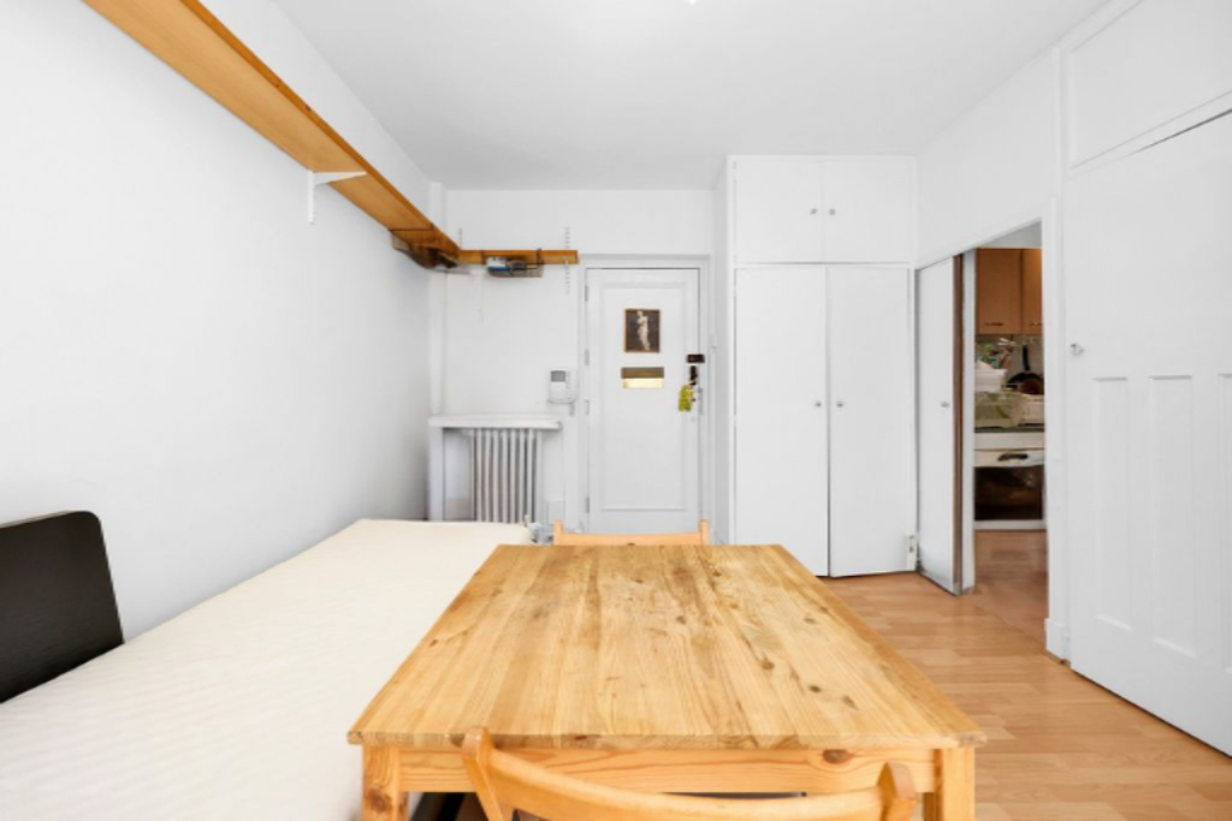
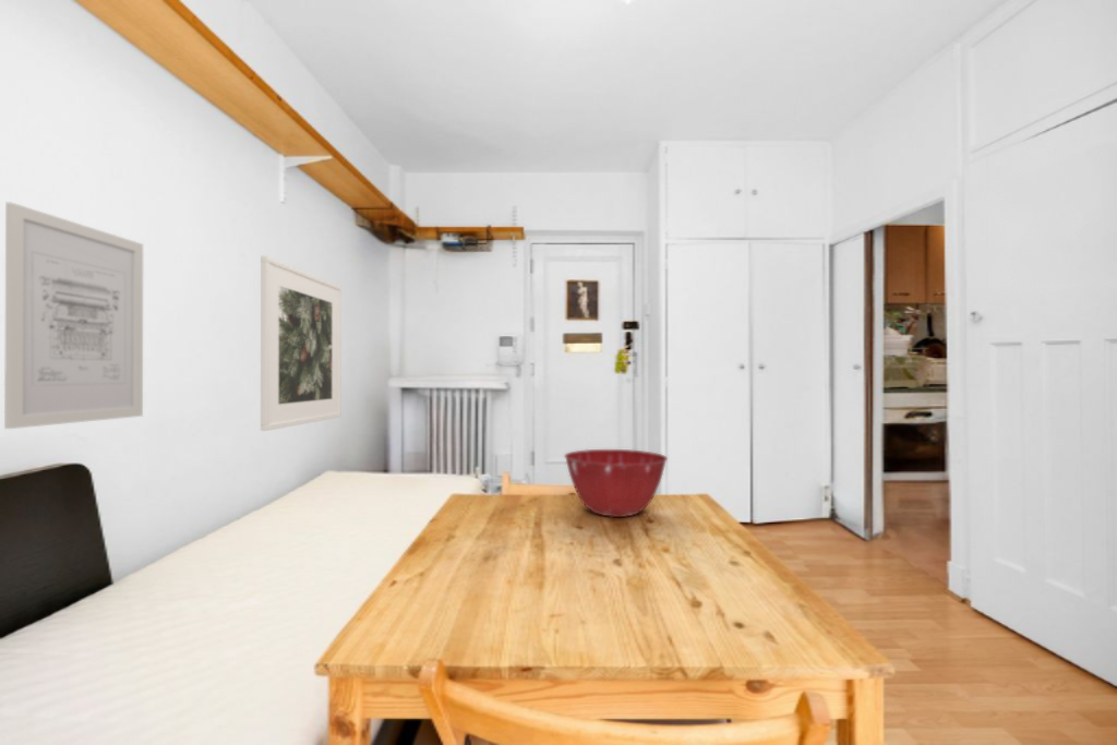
+ mixing bowl (615, 482)
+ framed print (307, 348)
+ wall art (83, 323)
